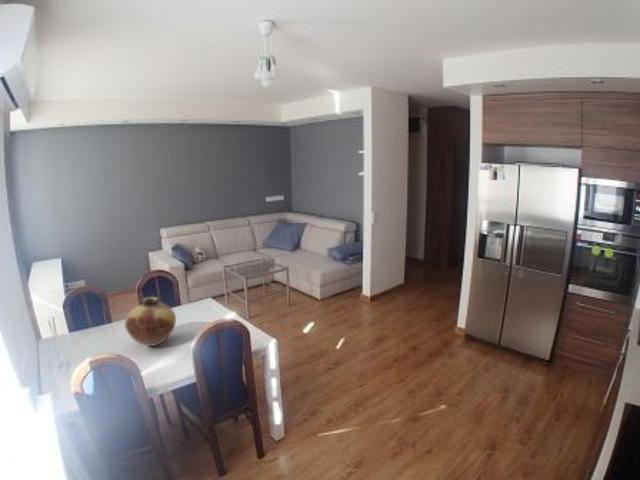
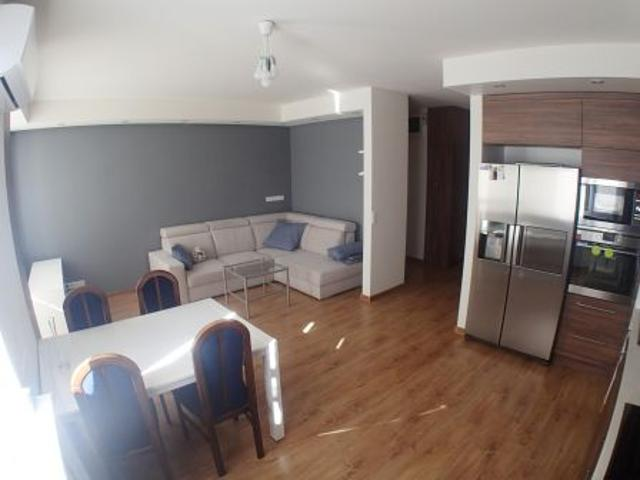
- vase (151, 322)
